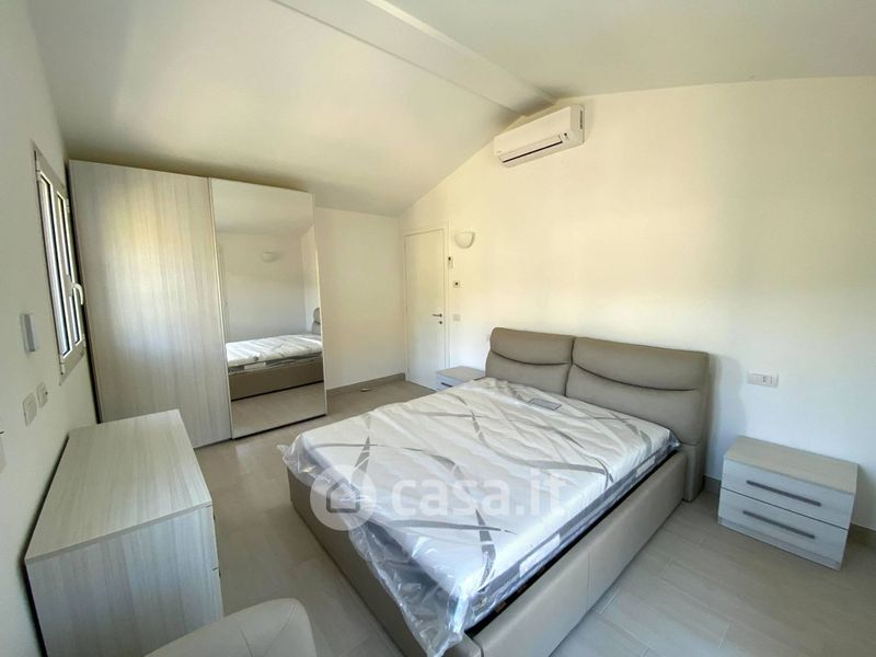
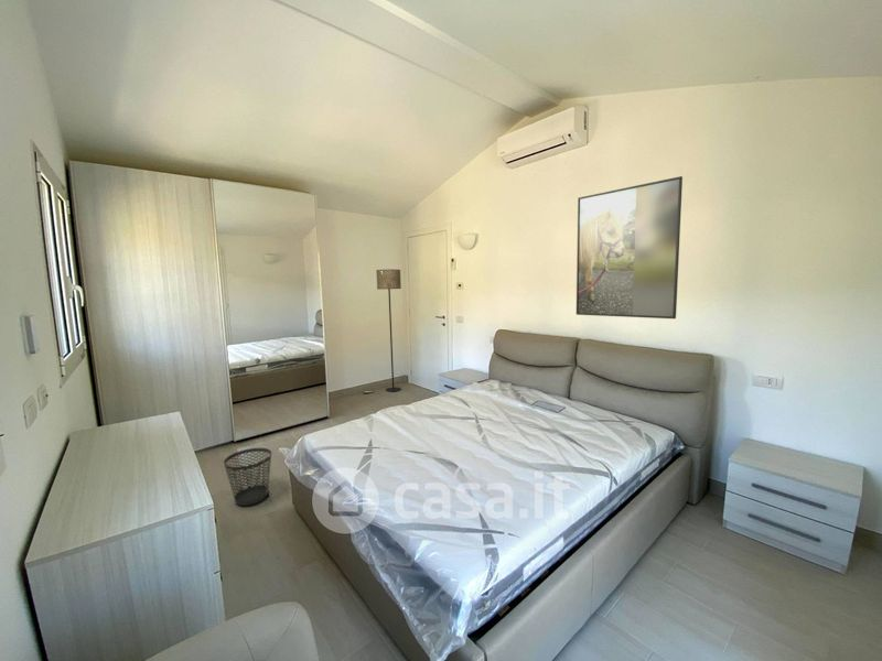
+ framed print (623, 253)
+ wastebasket (249, 477)
+ floor lamp (390, 330)
